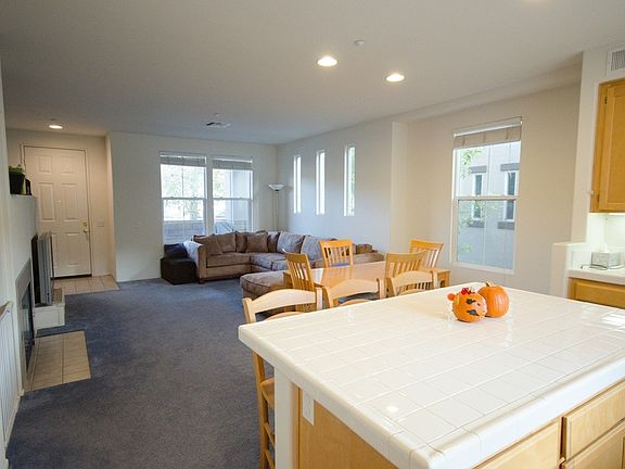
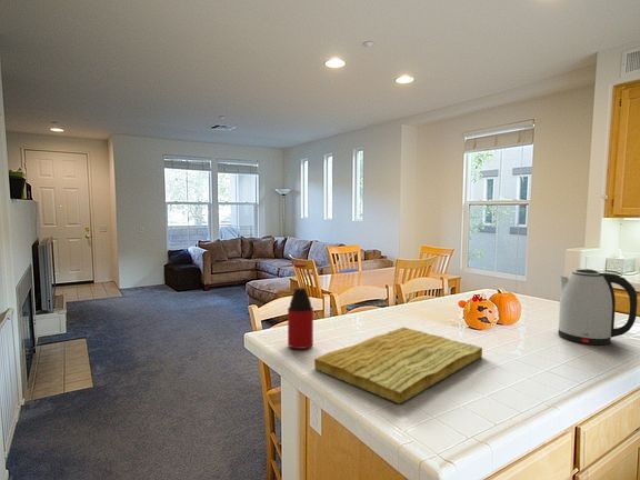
+ kettle (596, 304)
+ cutting board (401, 356)
+ bottle (300, 304)
